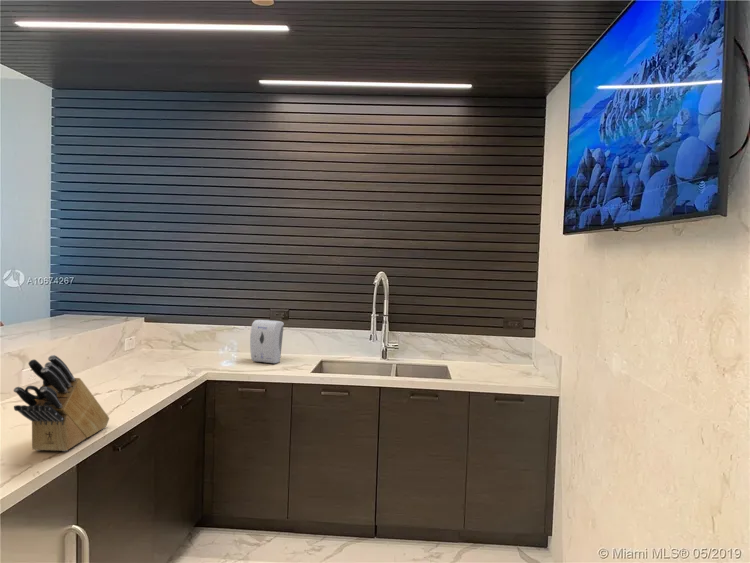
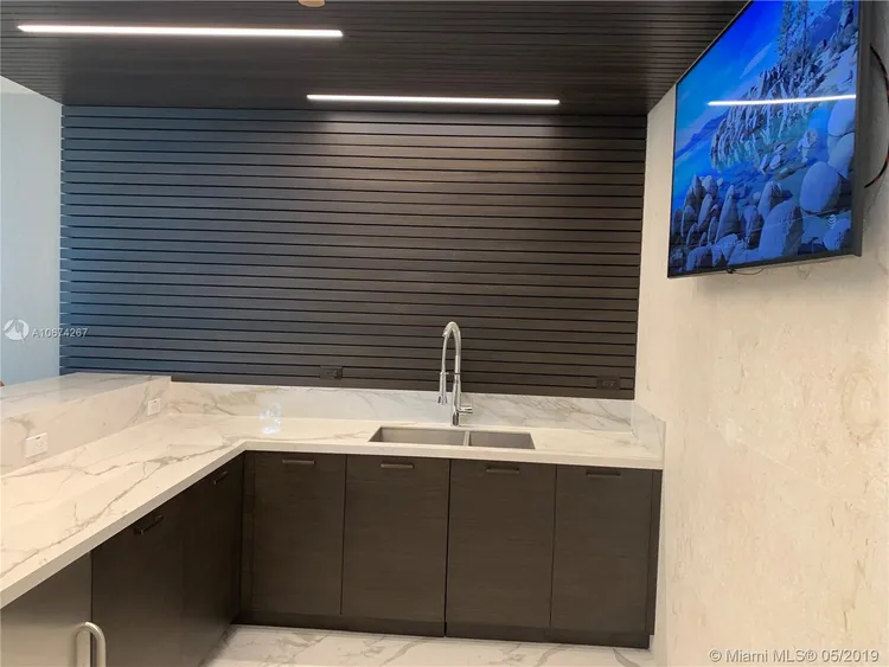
- knife block (65, 396)
- soap dispenser (267, 341)
